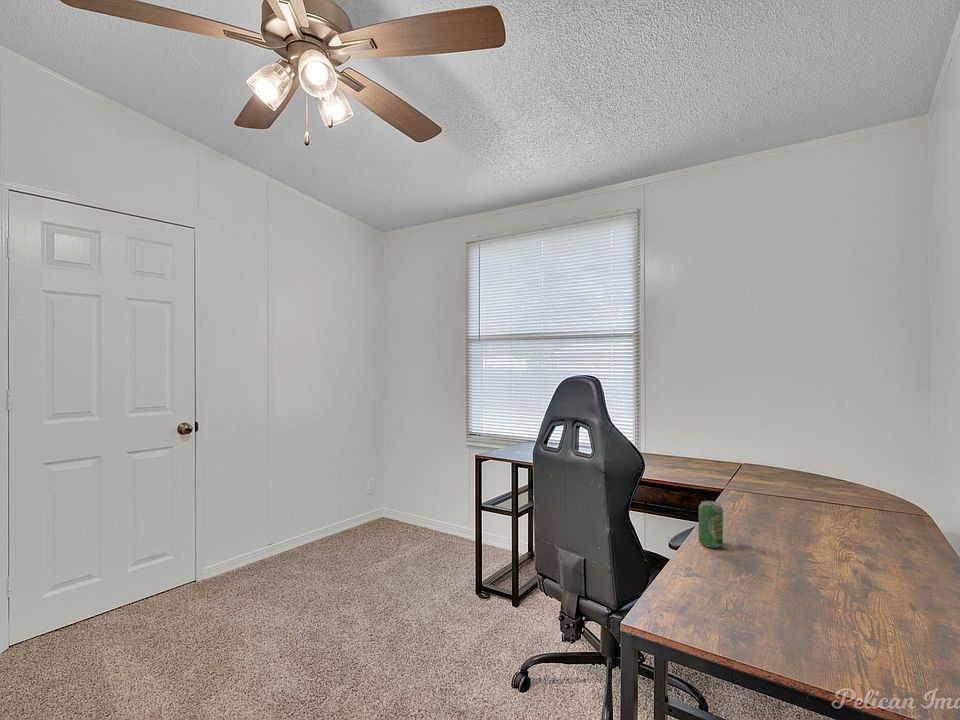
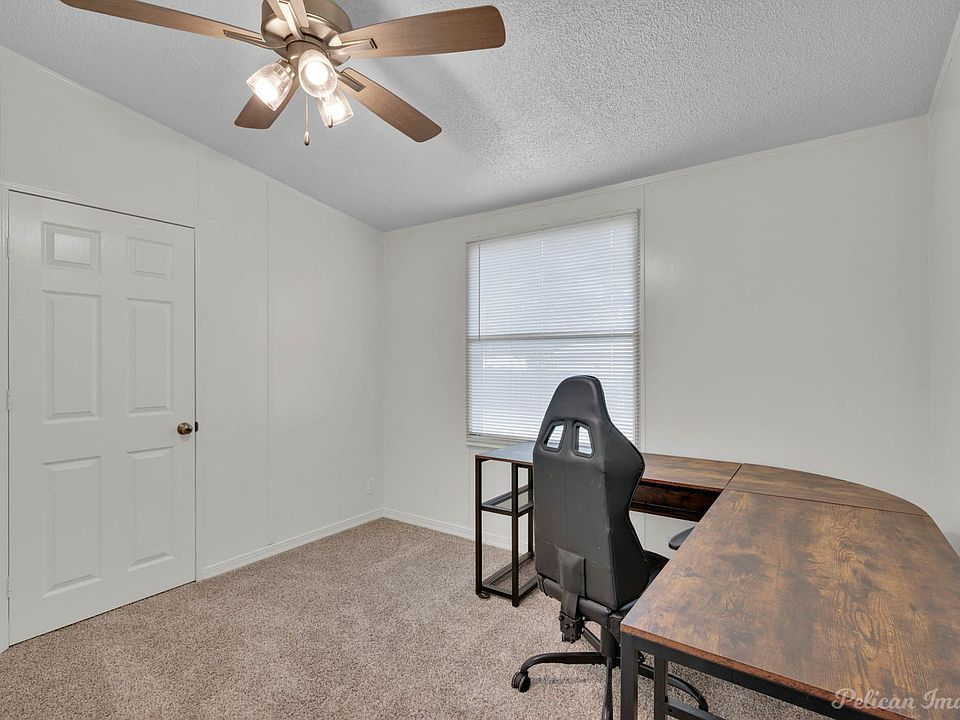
- beverage can (710, 523)
